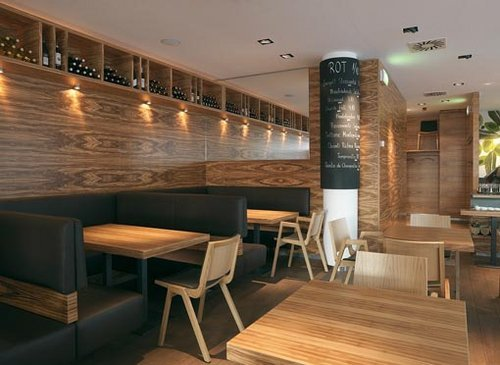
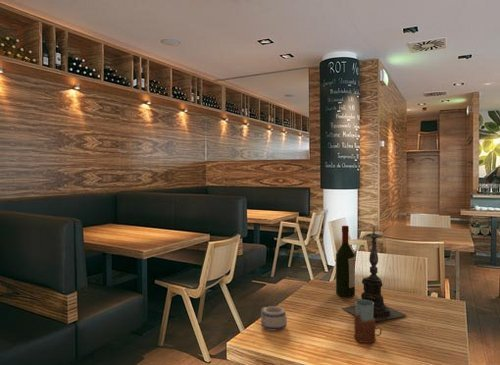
+ wine bottle (345, 260)
+ mug (271, 316)
+ candle holder (373, 266)
+ drinking glass (368, 322)
